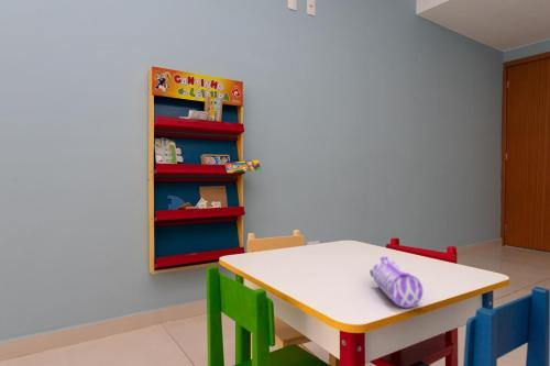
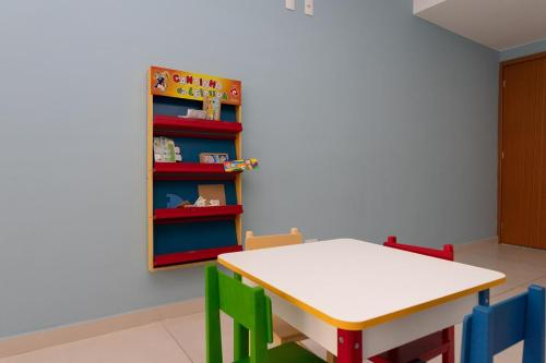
- pencil case (395, 279)
